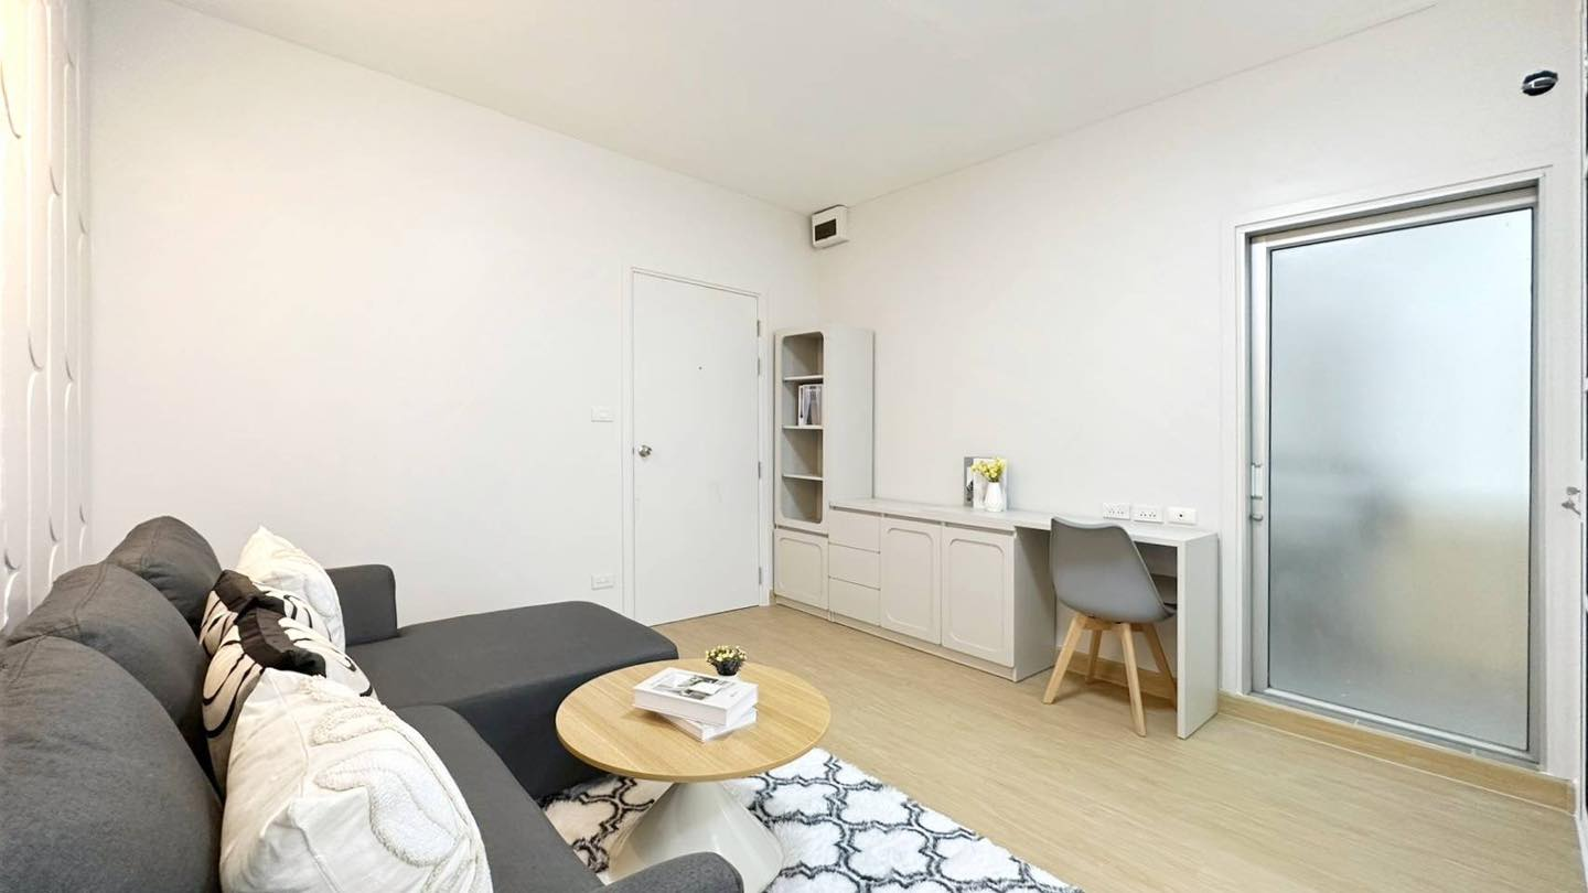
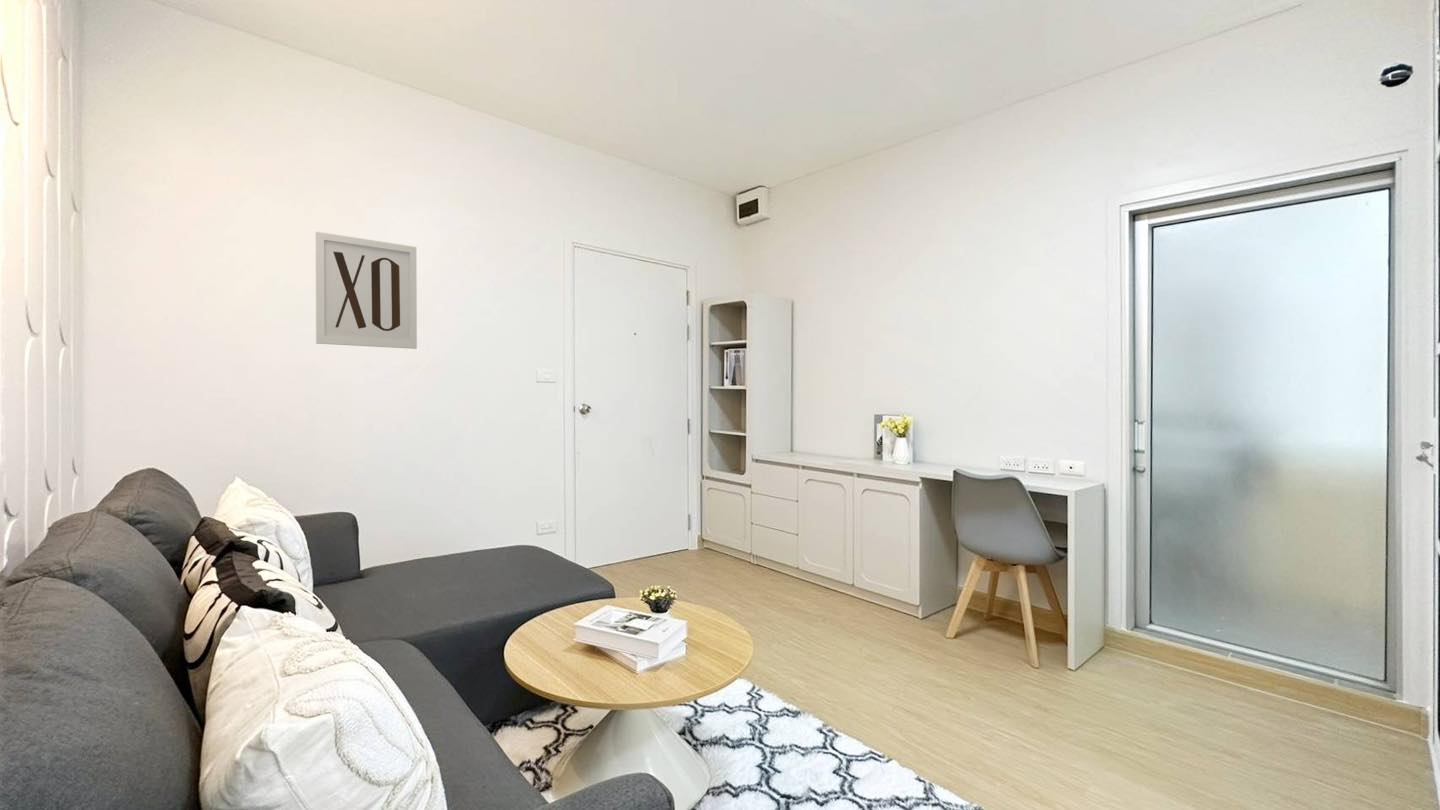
+ wall art (368, 293)
